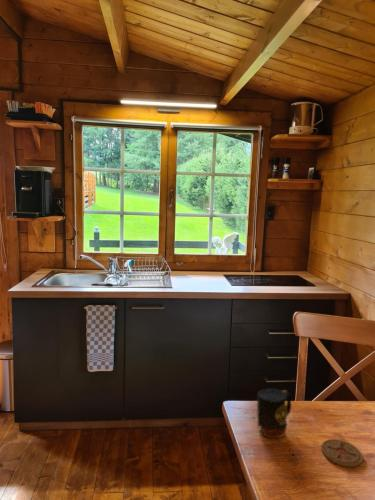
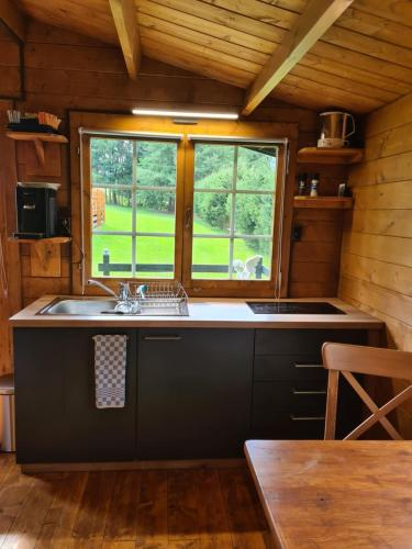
- coaster (341, 452)
- mug (275, 410)
